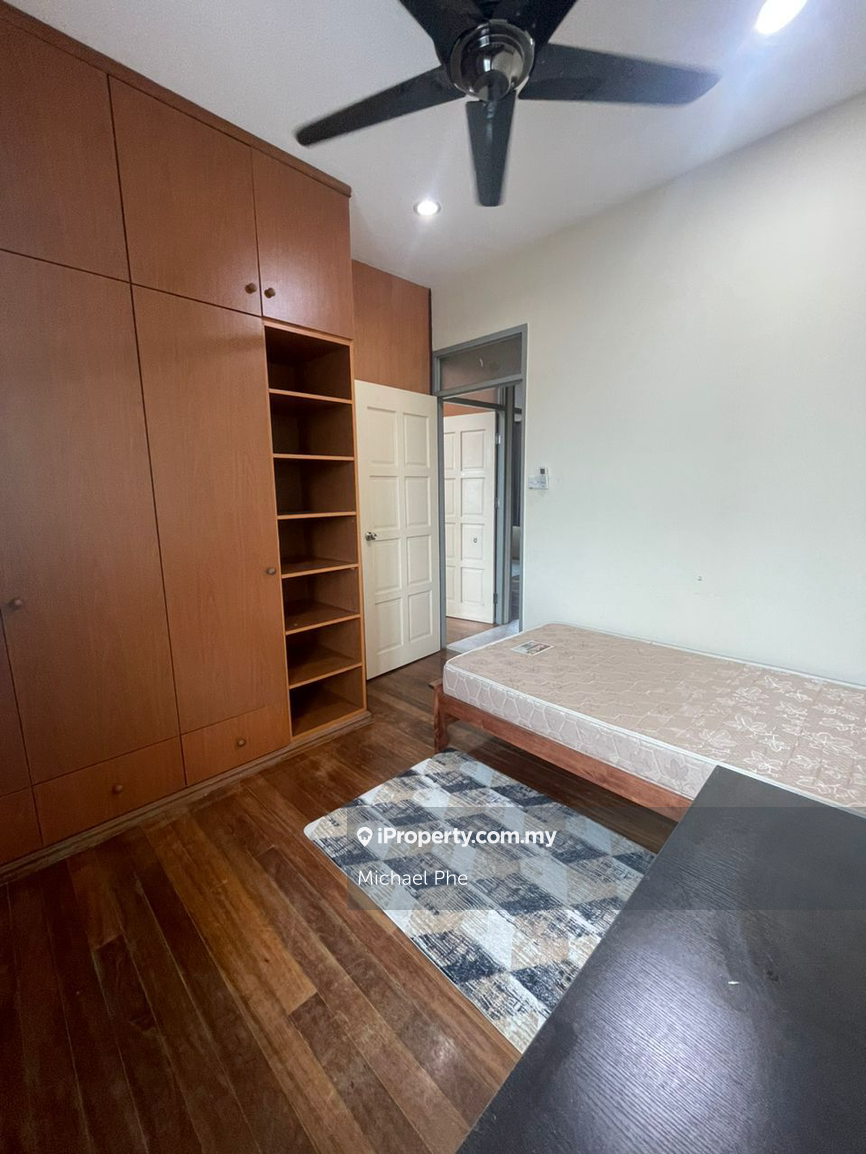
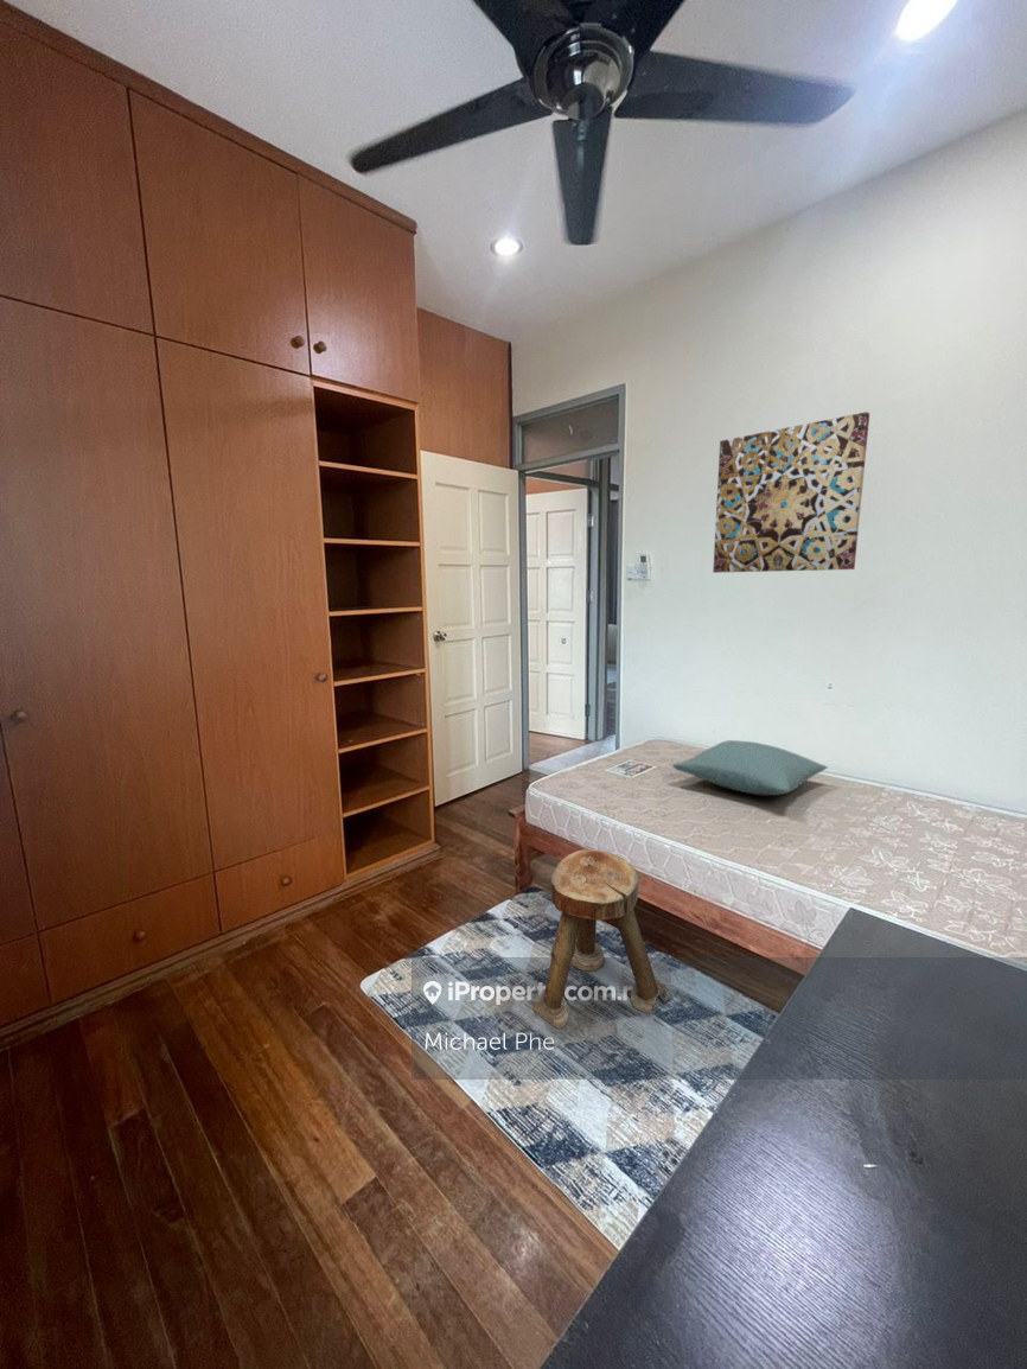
+ stool (593, 934)
+ wall art (783, 501)
+ pillow (749, 765)
